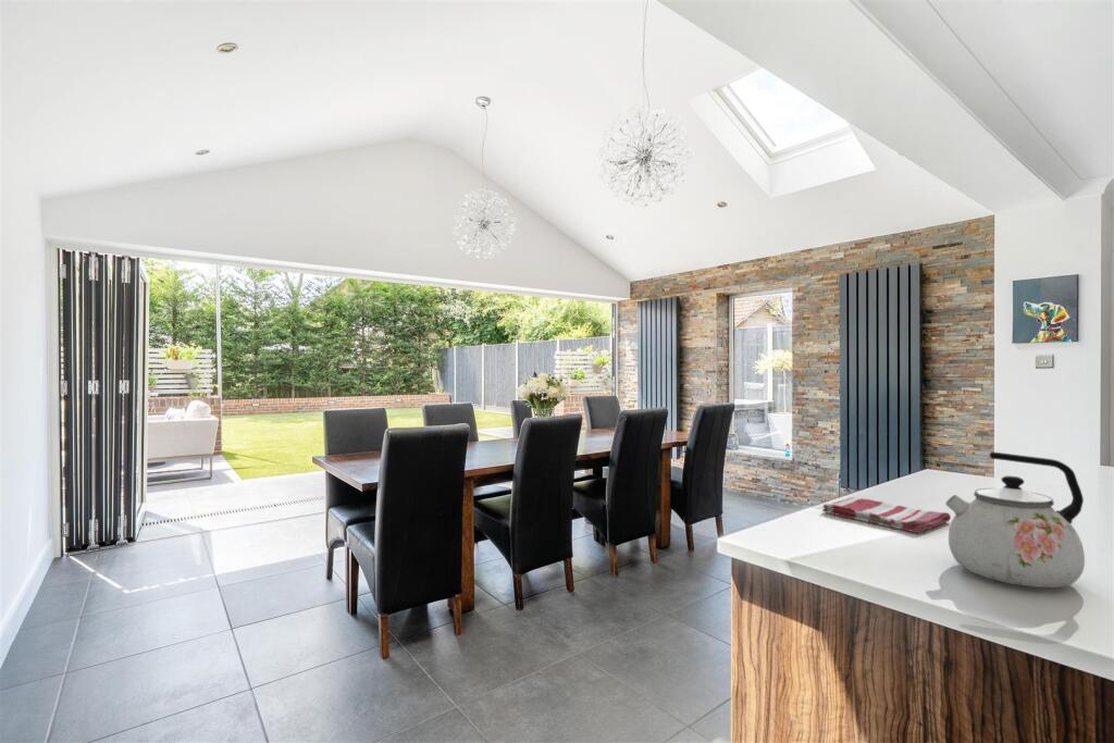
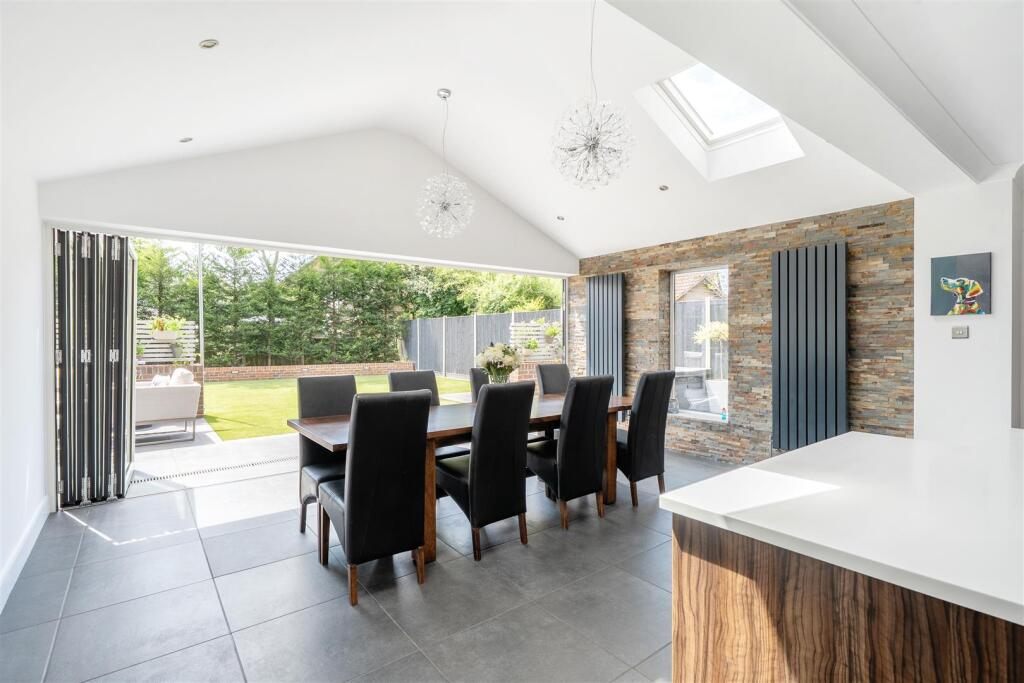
- dish towel (883, 511)
- kettle (1011, 513)
